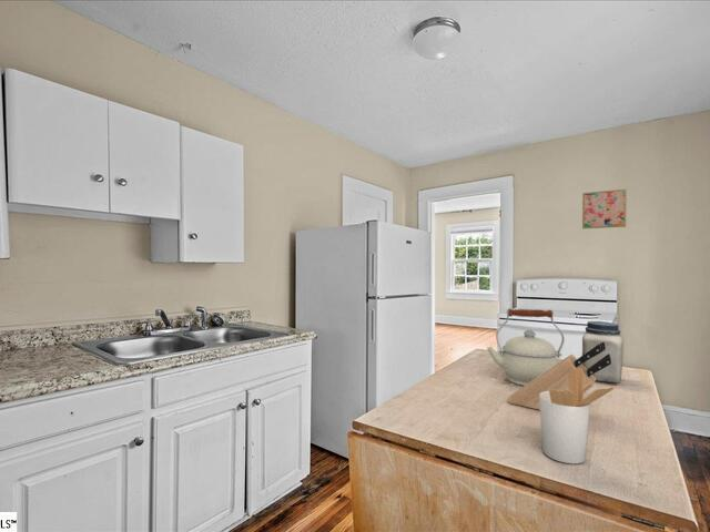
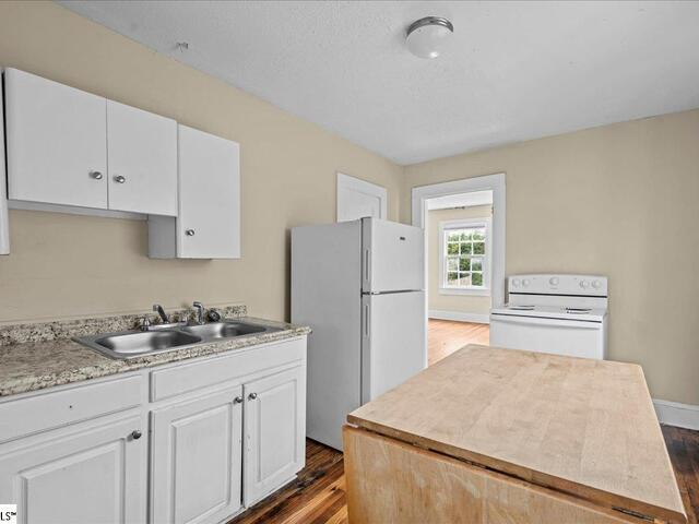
- knife block (557, 372)
- utensil holder (576, 416)
- kettle (524, 345)
- jar (602, 351)
- wall art (604, 209)
